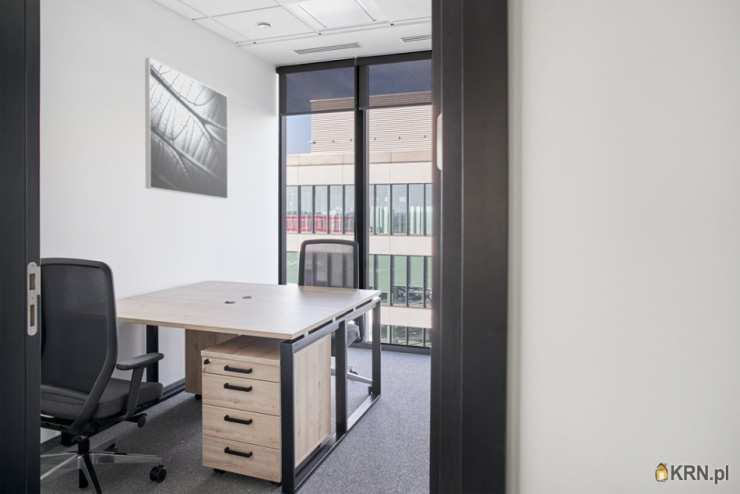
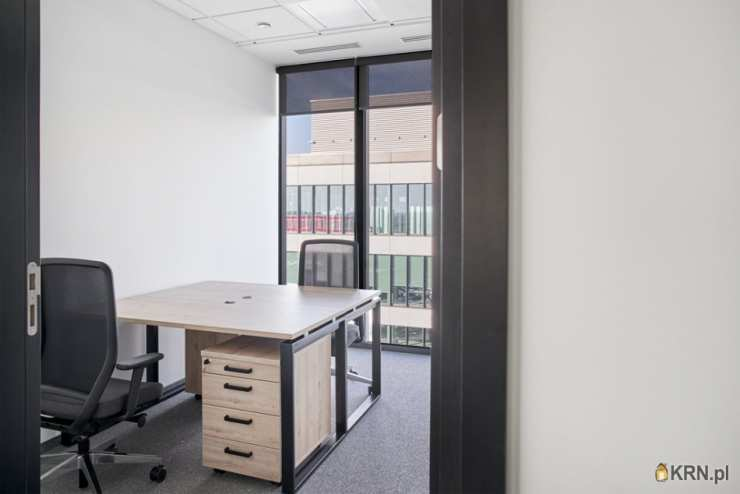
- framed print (191, 136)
